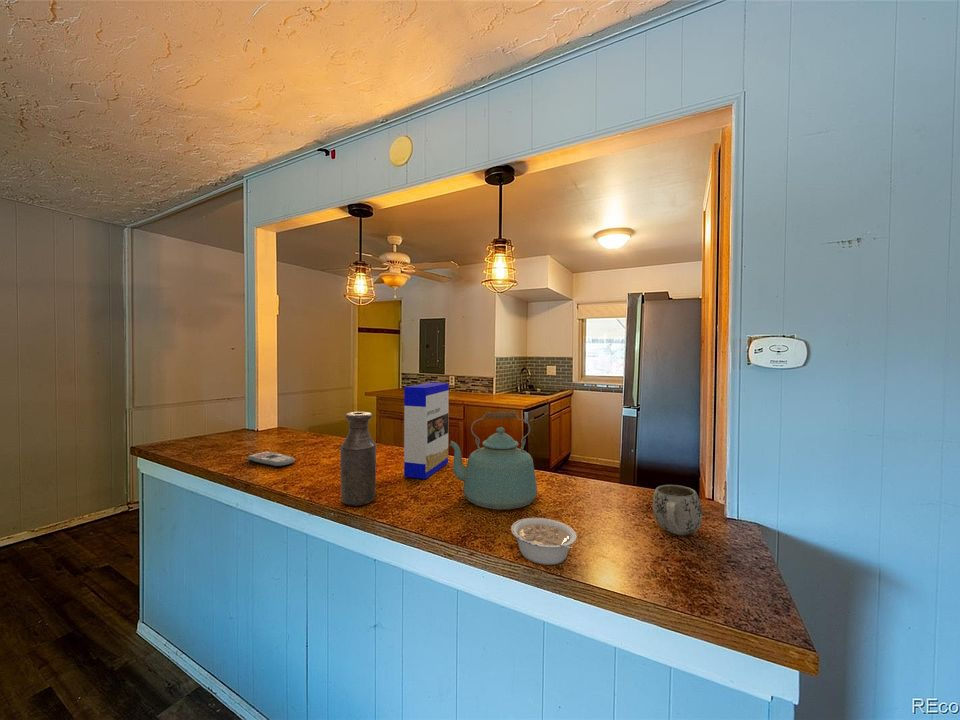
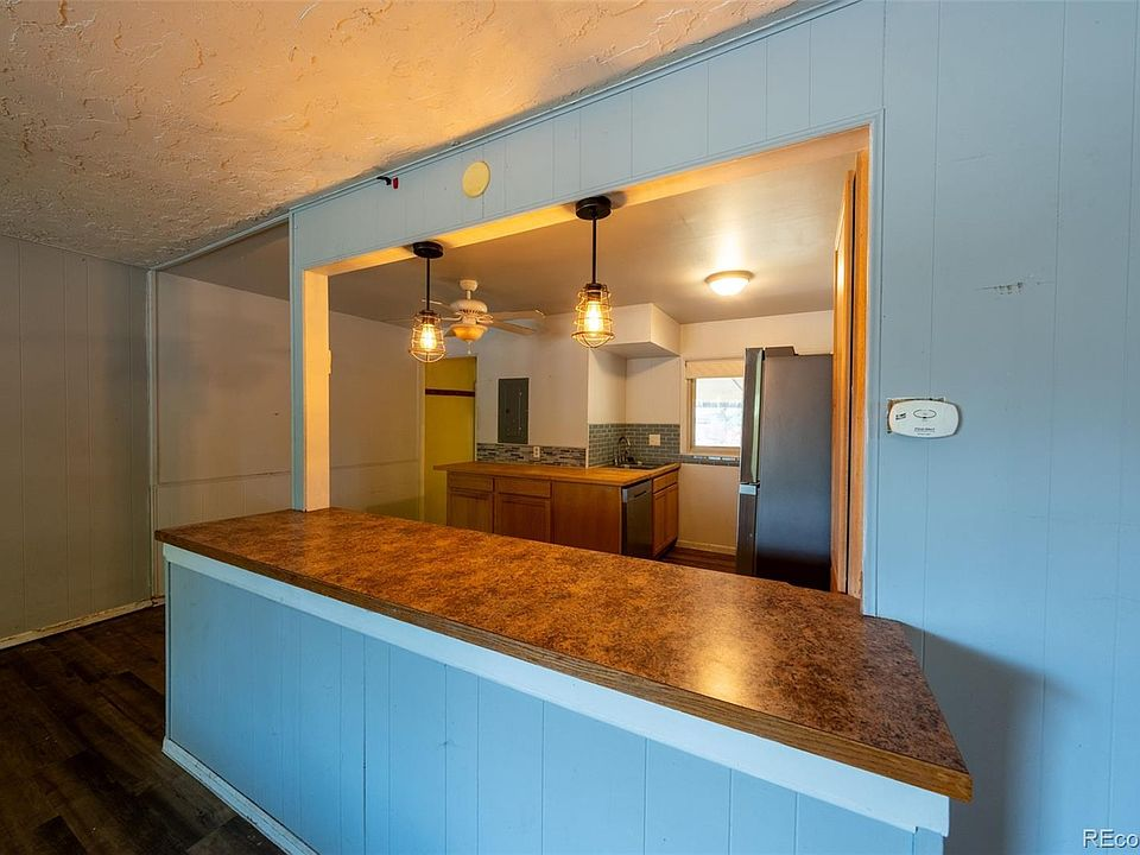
- mug (675, 512)
- bottle (358, 456)
- kettle (492, 454)
- remote control (272, 459)
- legume (545, 540)
- cereal box (427, 427)
